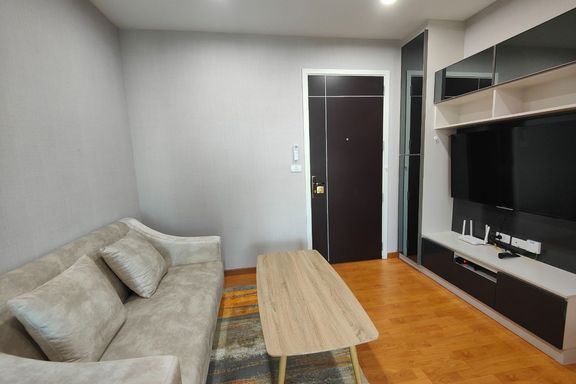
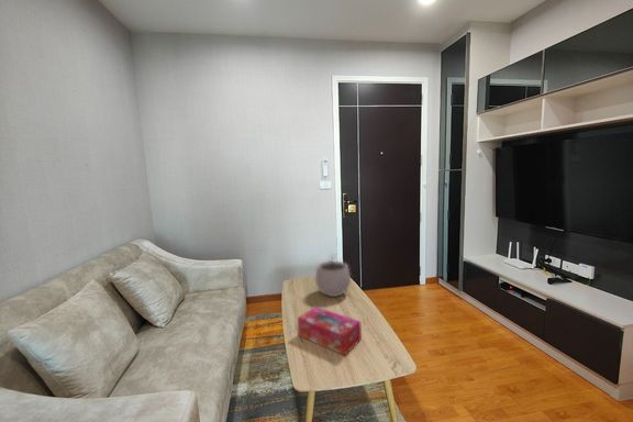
+ tissue box (329, 329)
+ plant pot (332, 274)
